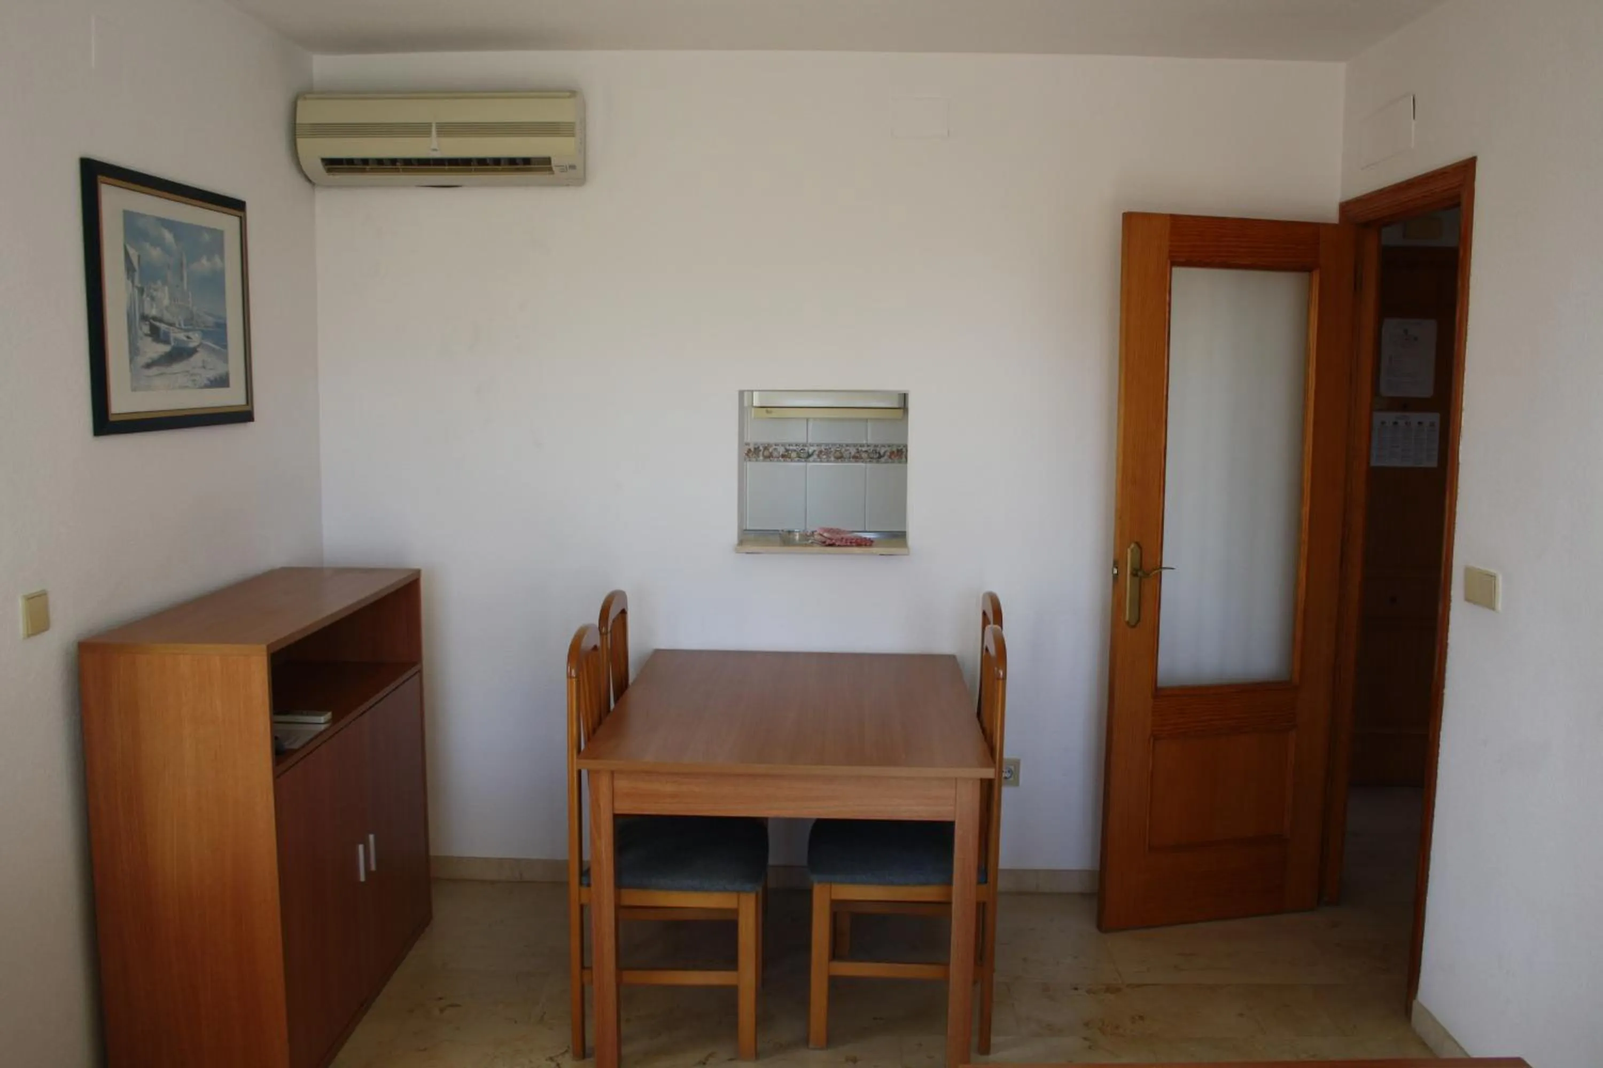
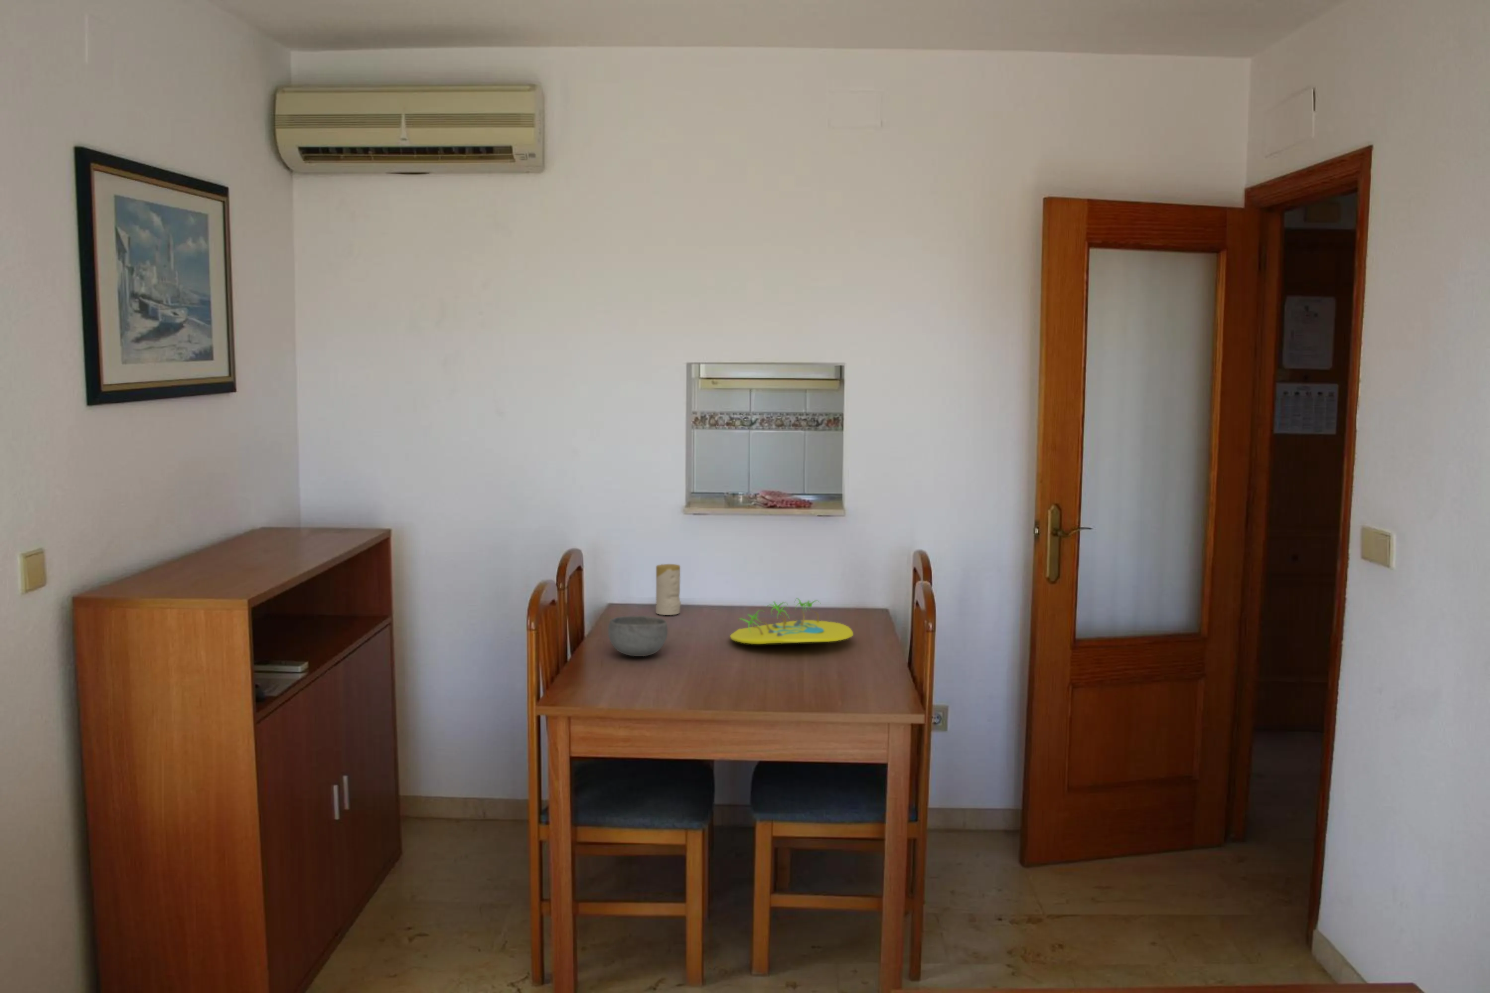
+ plant (792, 622)
+ bowl (637, 637)
+ candle (669, 590)
